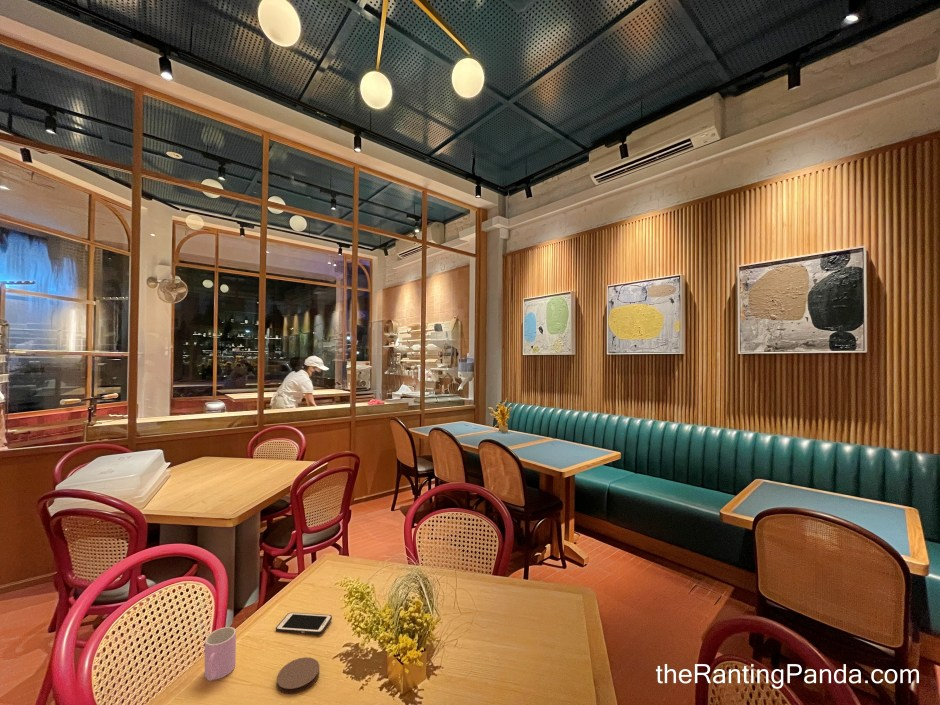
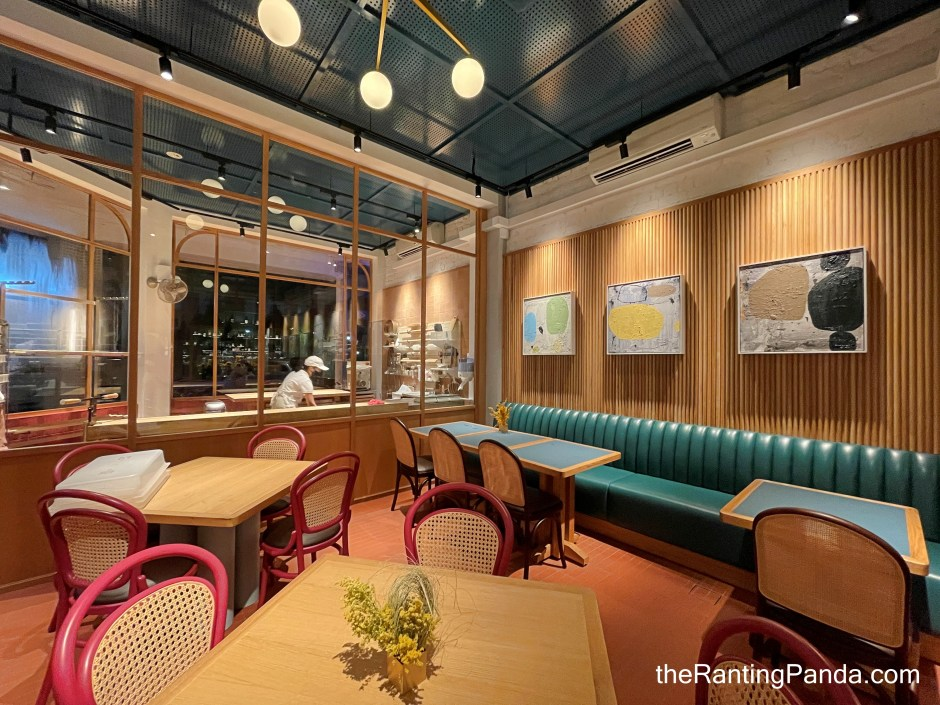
- cup (217, 657)
- cell phone (304, 623)
- coaster (298, 674)
